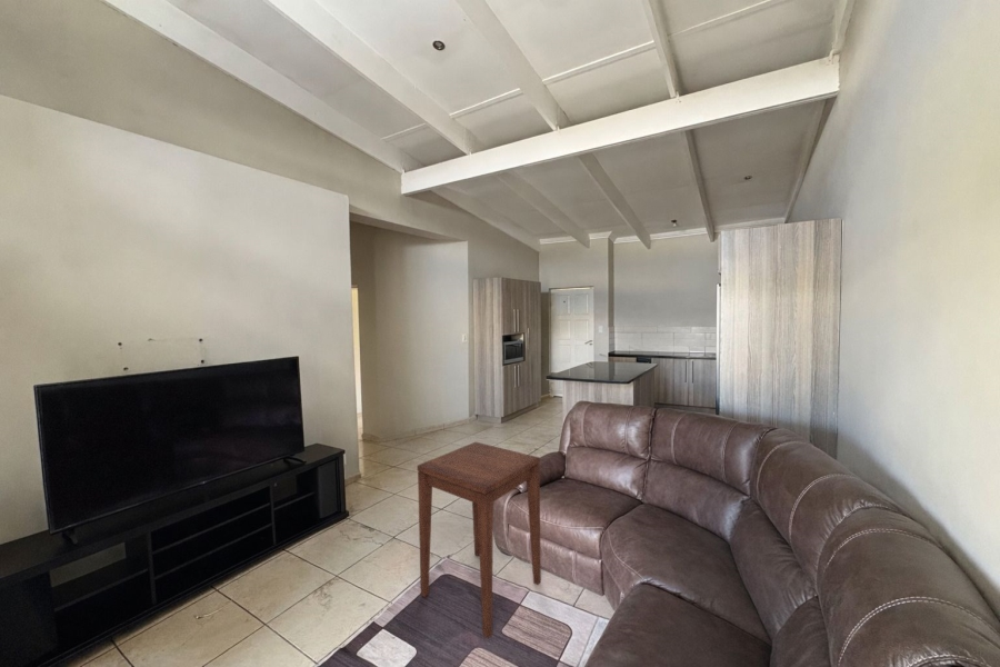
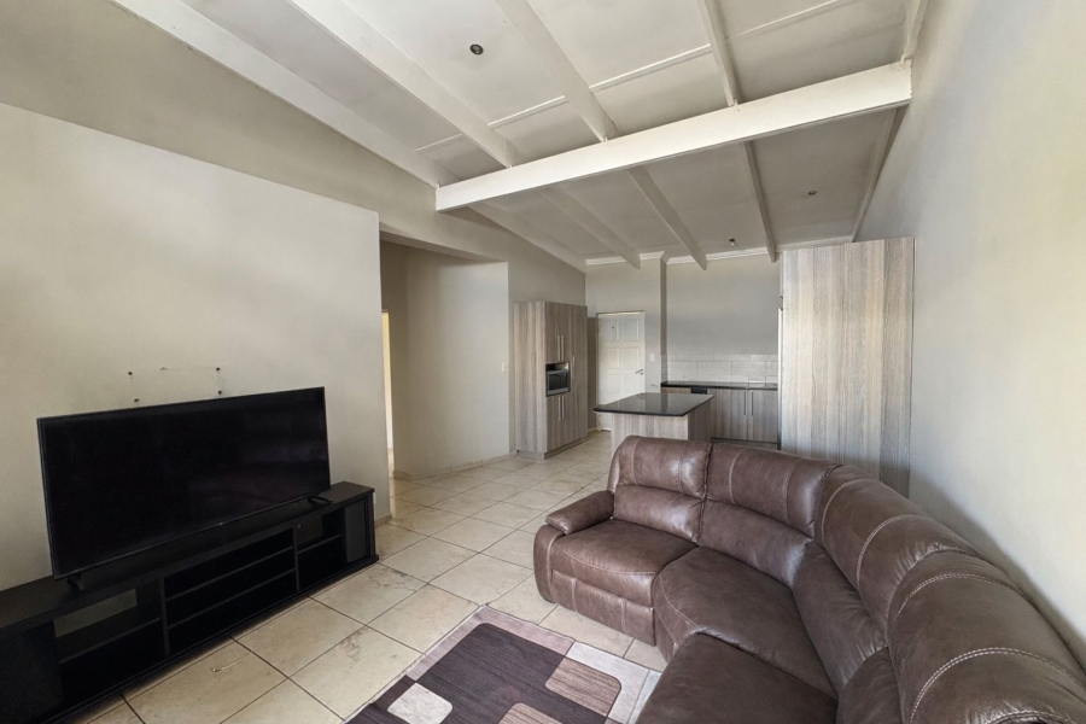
- side table (480, 525)
